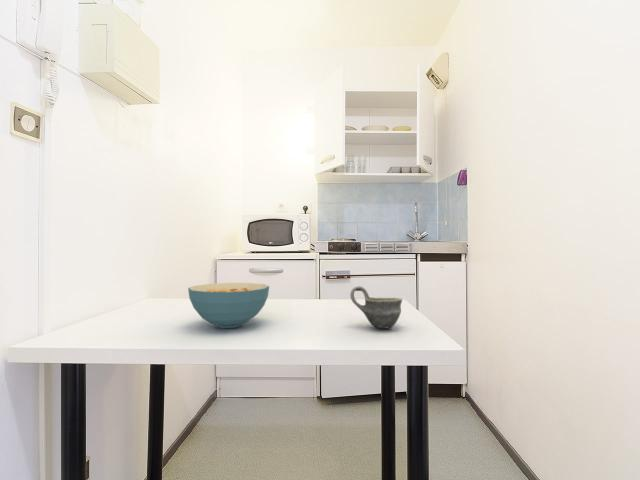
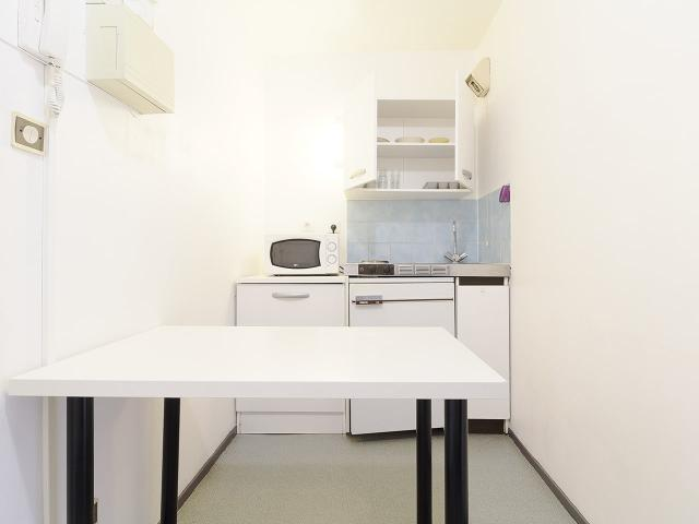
- cup (378, 306)
- cereal bowl (229, 306)
